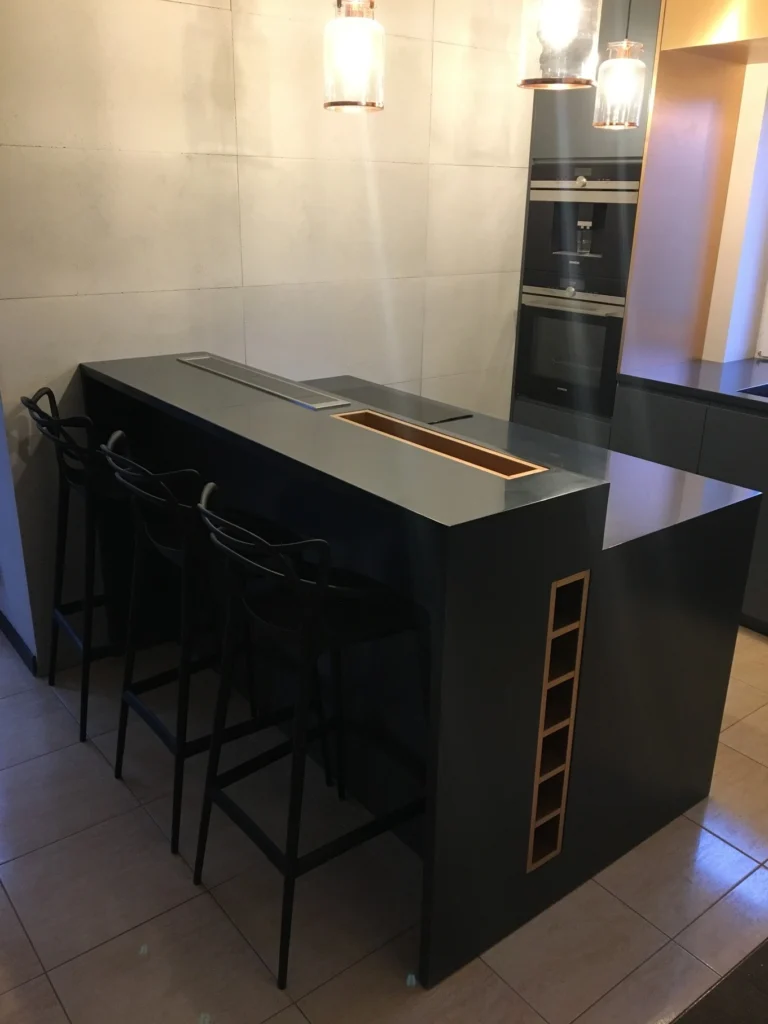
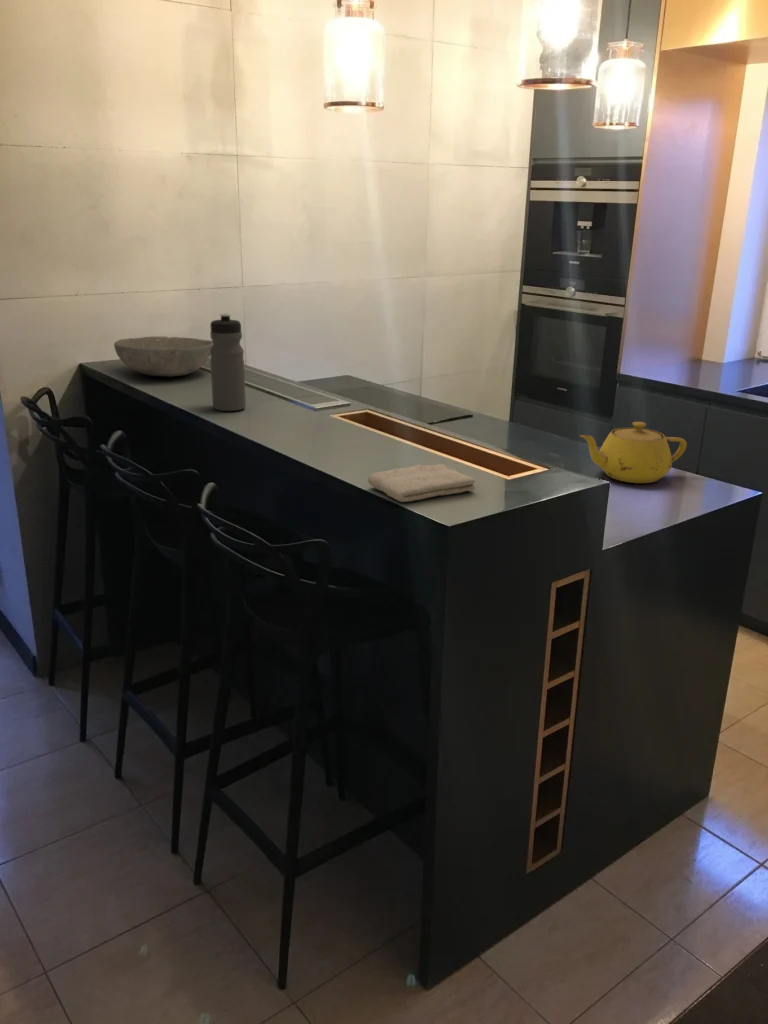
+ teapot (632, 449)
+ washcloth (422, 481)
+ water bottle (227, 361)
+ bowl (166, 357)
